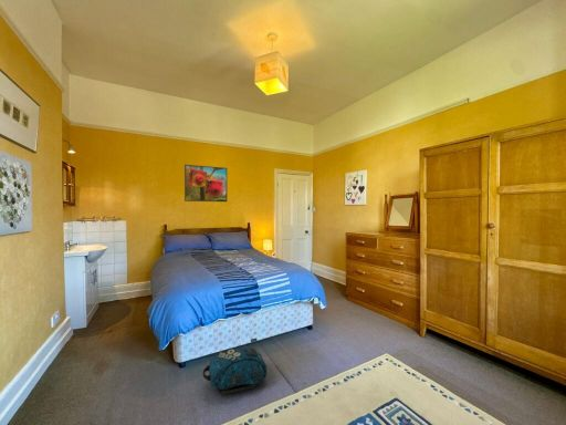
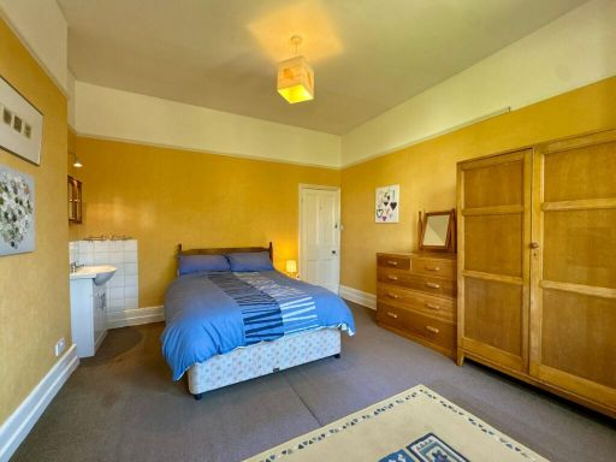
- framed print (206, 184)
- backpack (234, 367)
